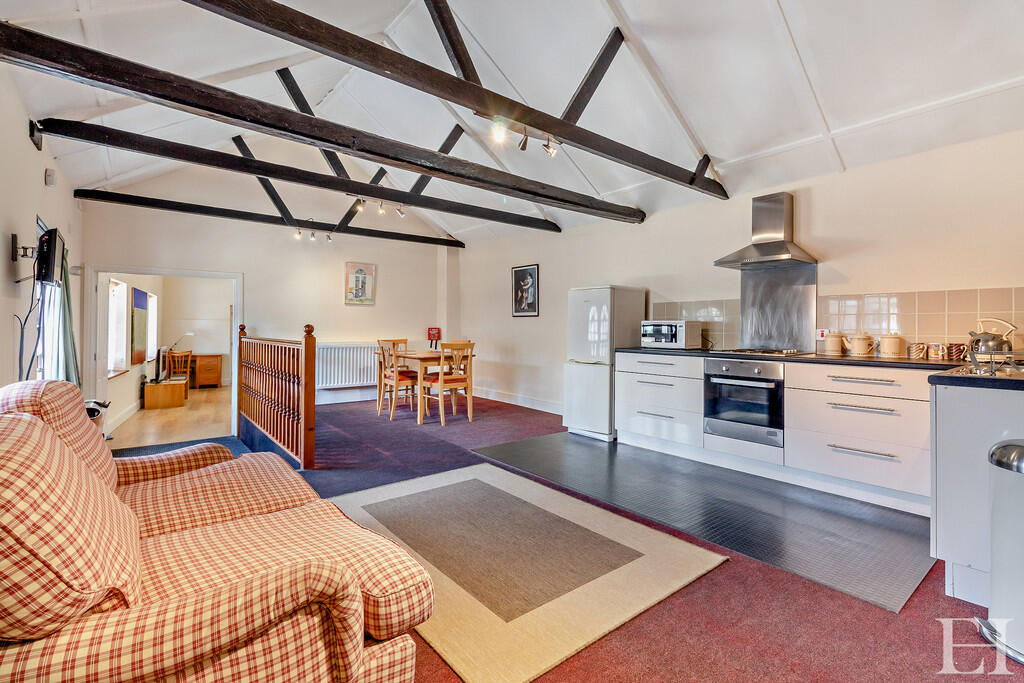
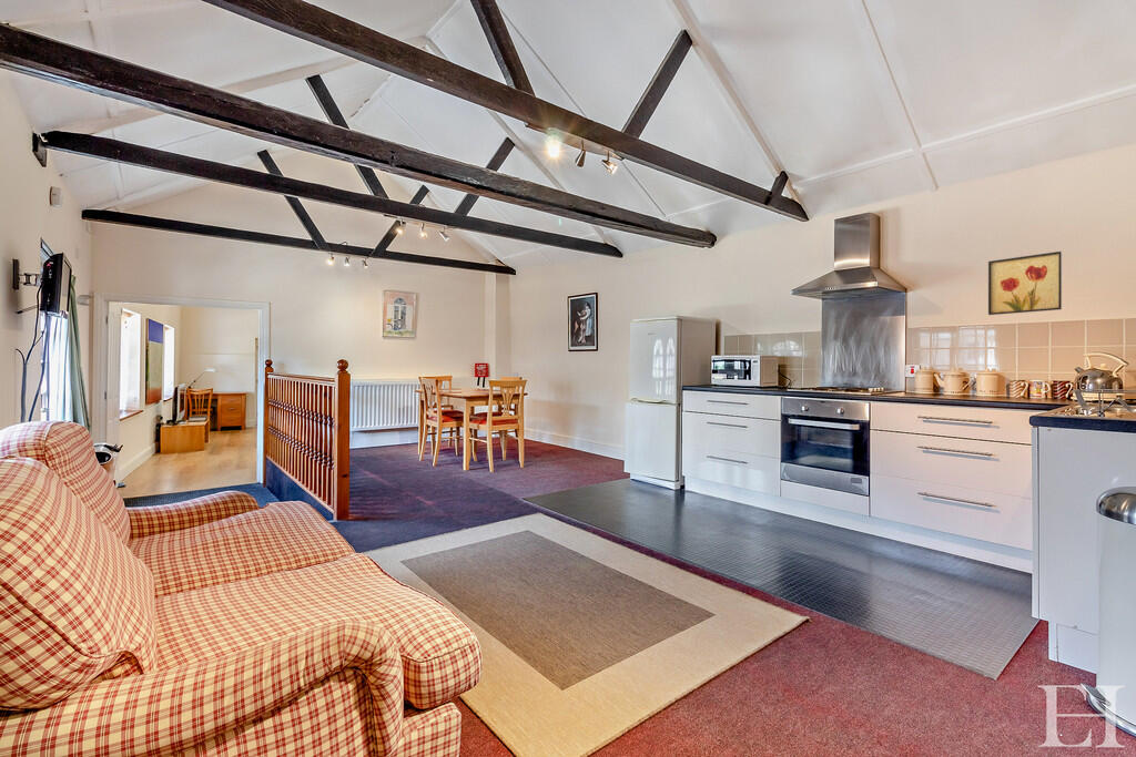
+ wall art (1023, 284)
